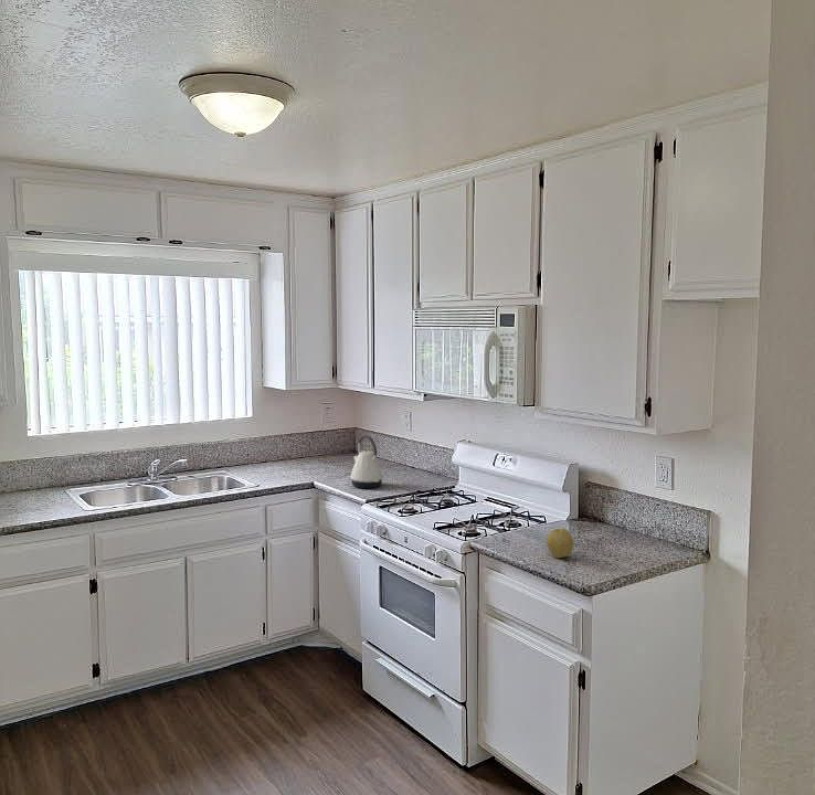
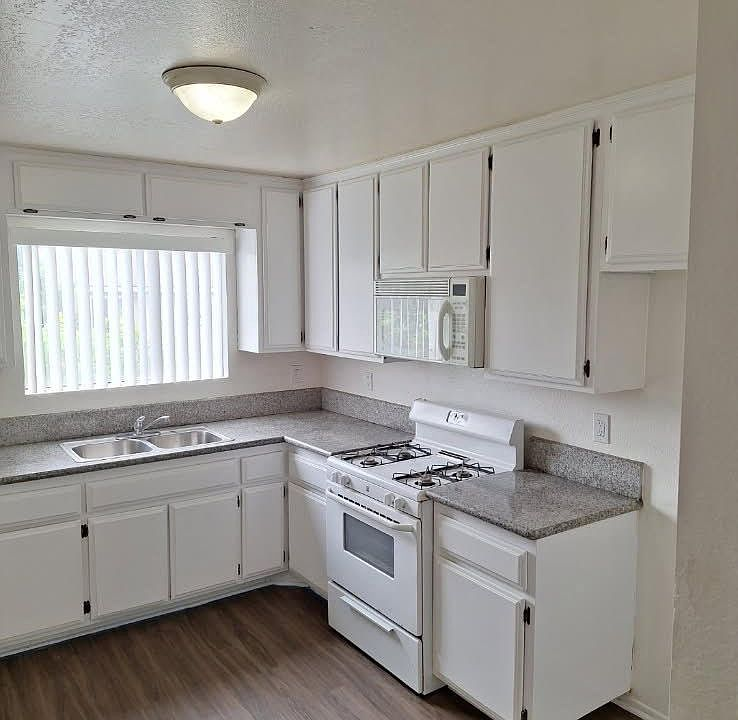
- kettle (366, 460)
- fruit (559, 542)
